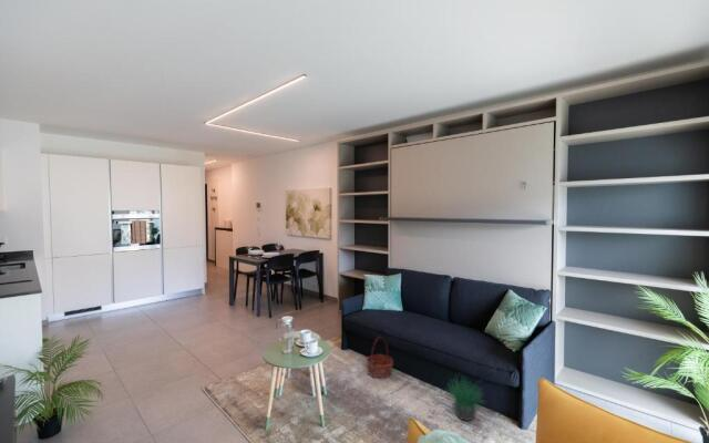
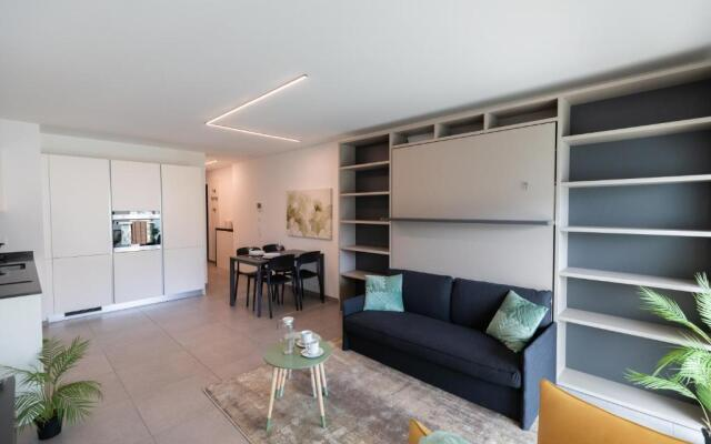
- basket (379, 354)
- potted plant (464, 394)
